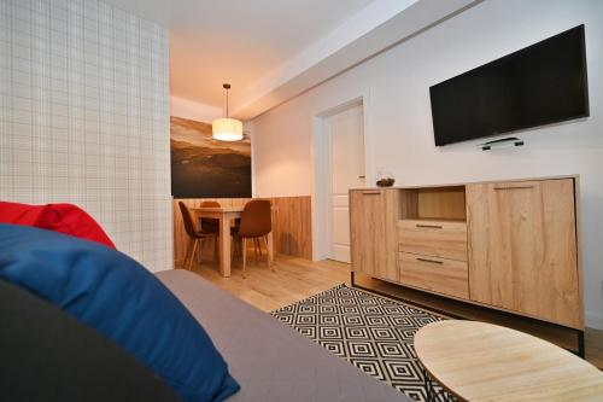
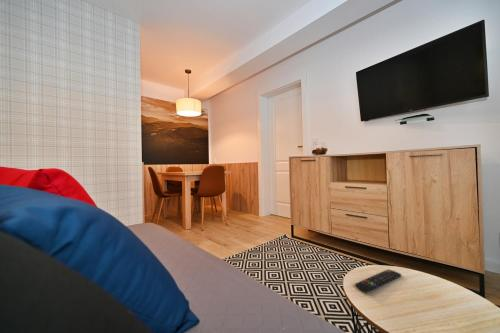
+ remote control (379, 280)
